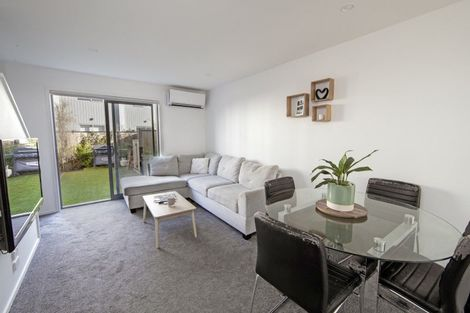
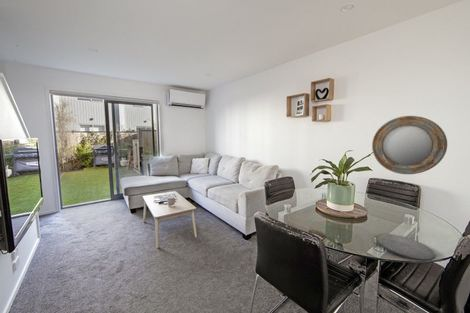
+ plate (403, 245)
+ home mirror (405, 145)
